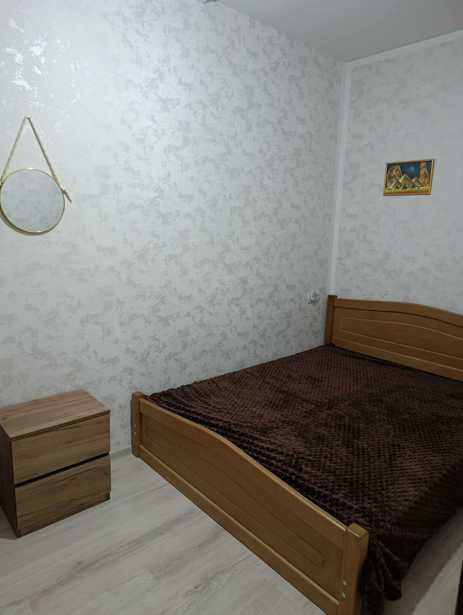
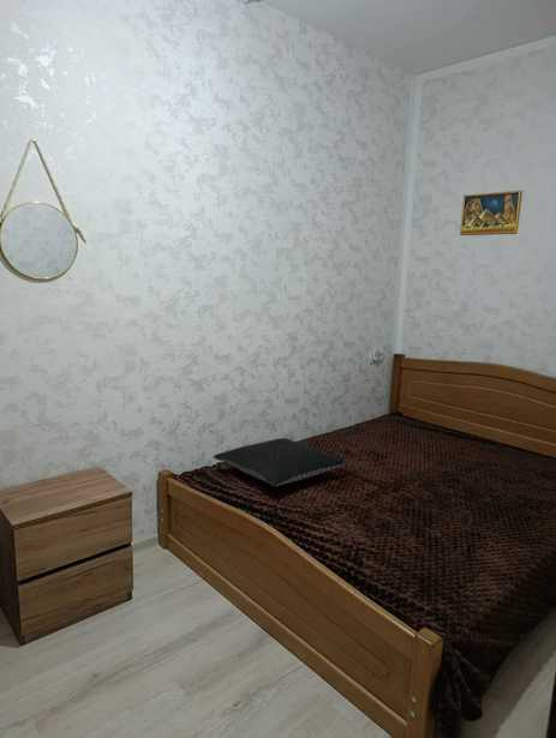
+ pillow (279, 460)
